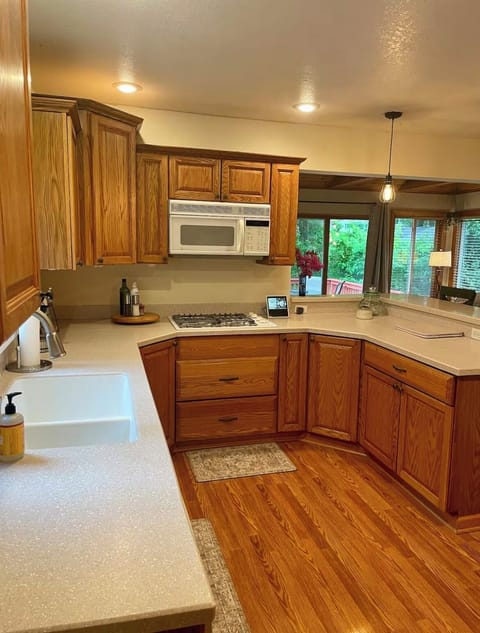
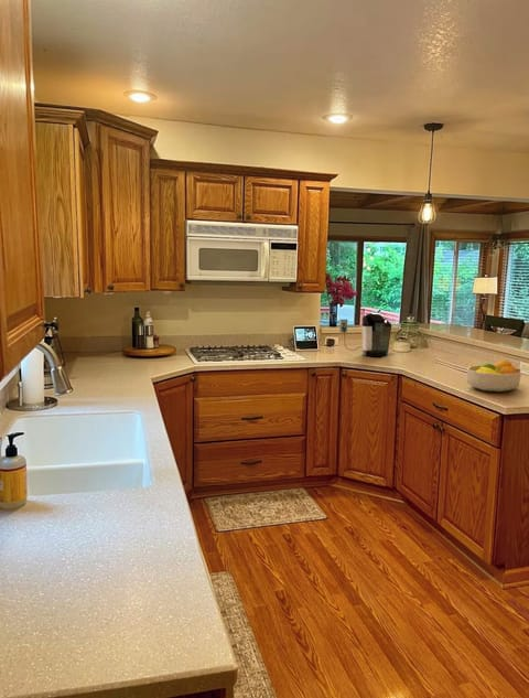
+ coffee maker (367, 334)
+ fruit bowl (494, 374)
